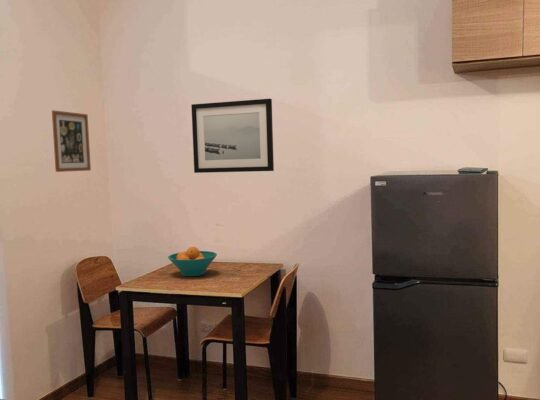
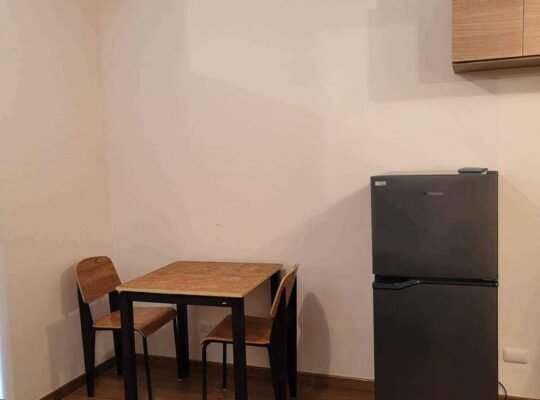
- wall art (72, 141)
- fruit bowl (192, 260)
- wall art (231, 137)
